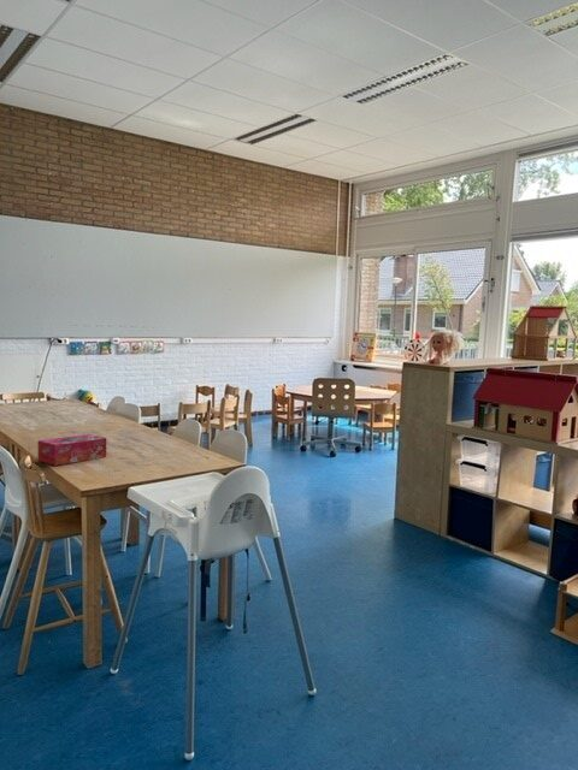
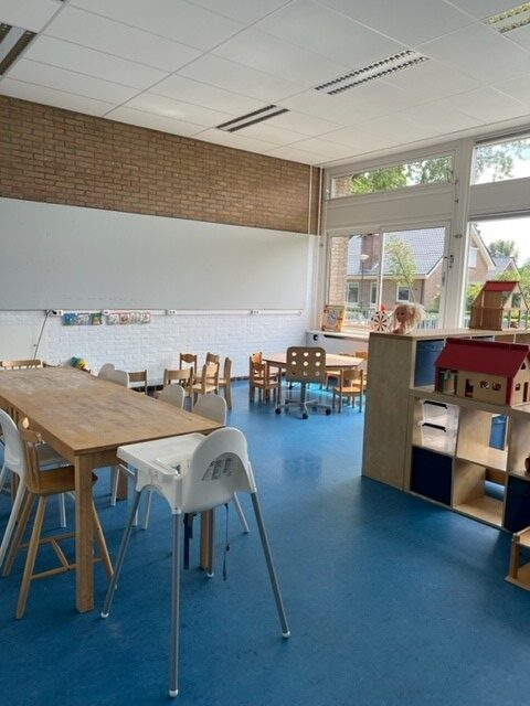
- tissue box (72, 449)
